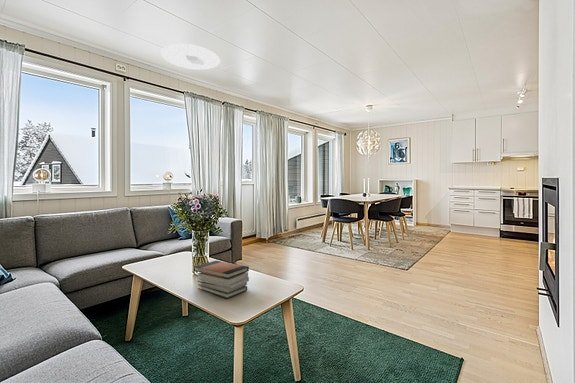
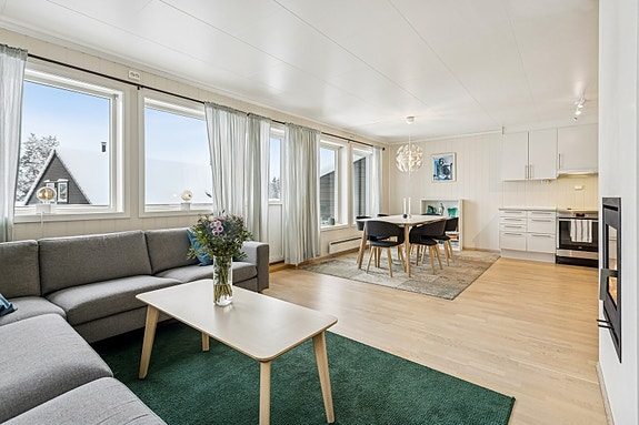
- ceiling light (191, 55)
- book stack (222, 278)
